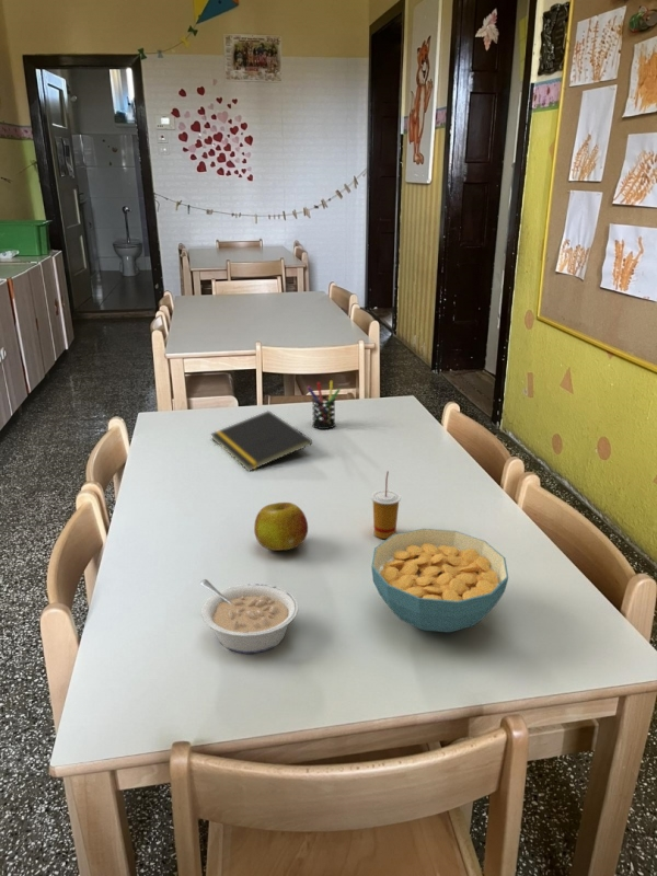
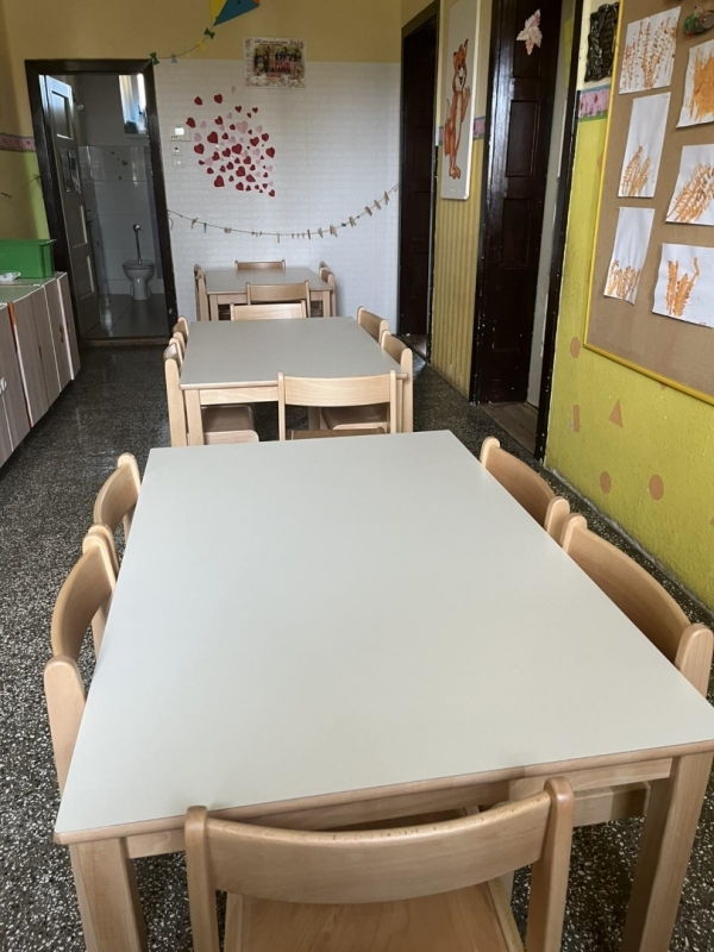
- cereal bowl (437, 589)
- pen holder (325, 403)
- drinking cup (385, 502)
- legume (246, 619)
- fruit (280, 526)
- notepad (260, 438)
